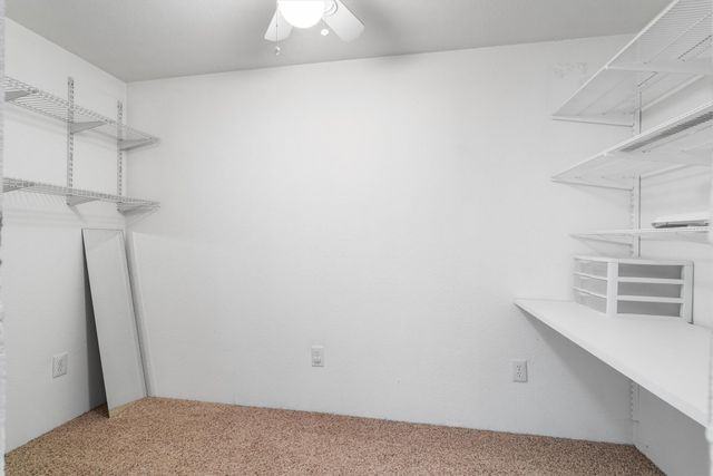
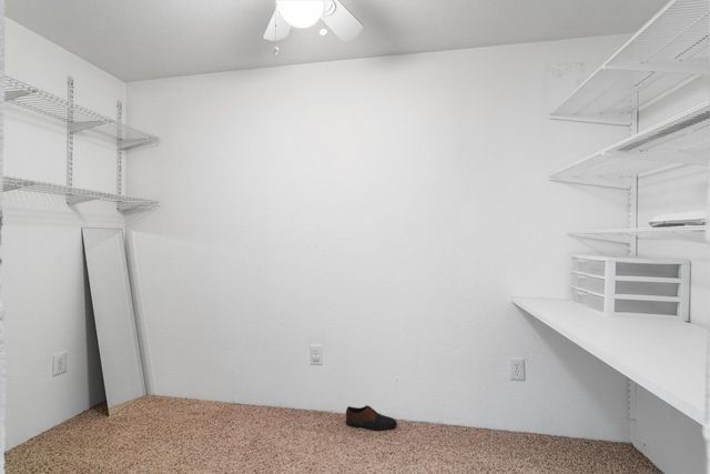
+ shoe (371, 415)
